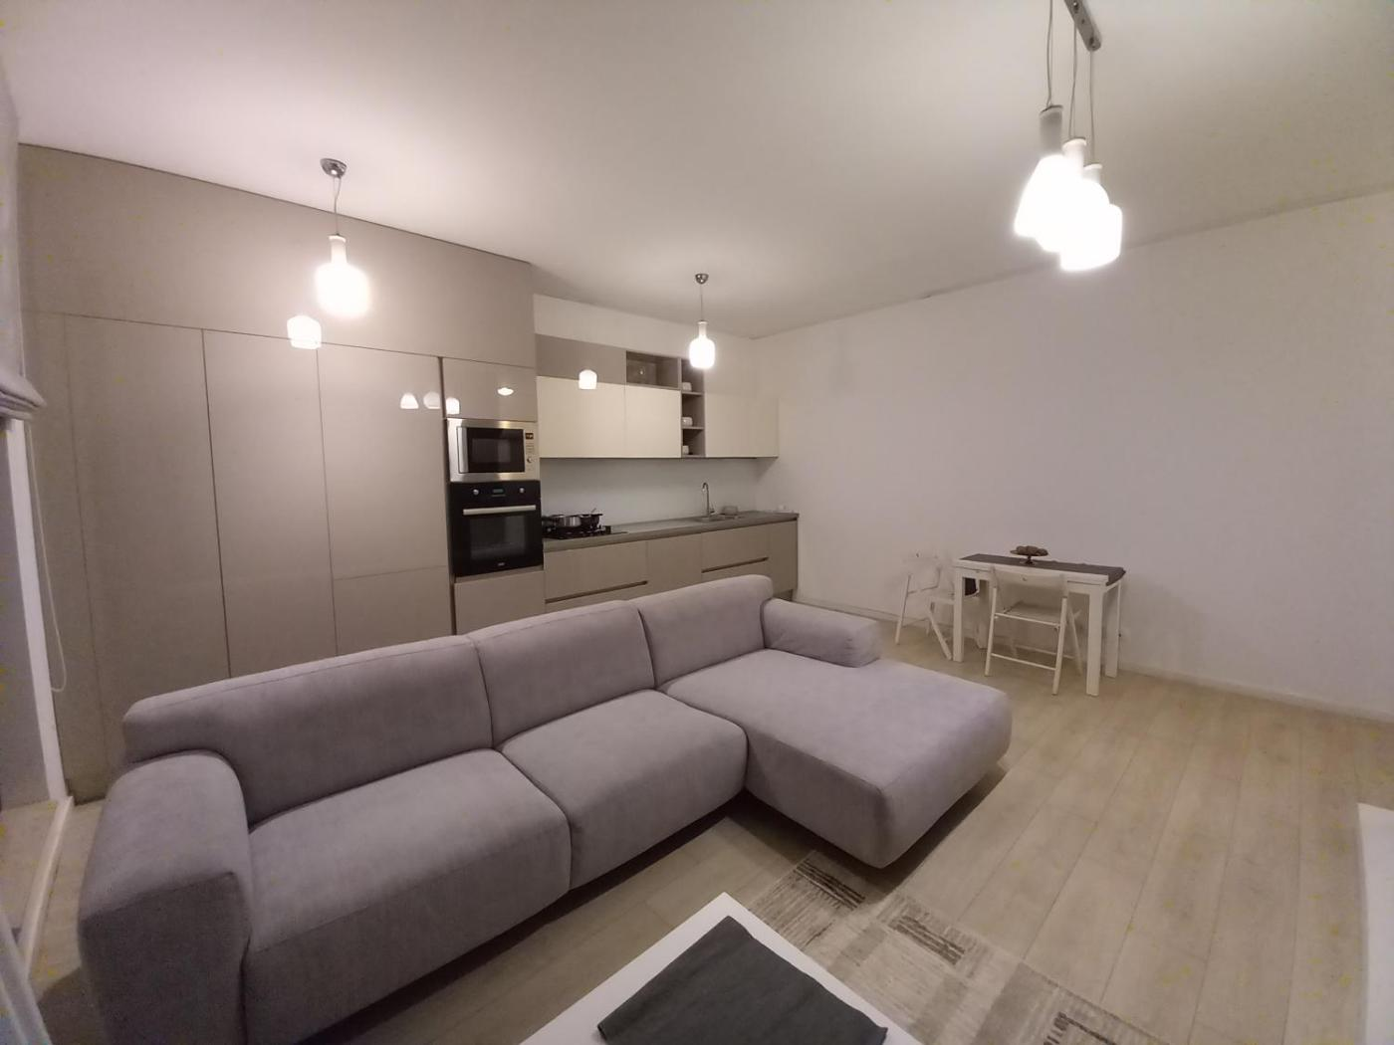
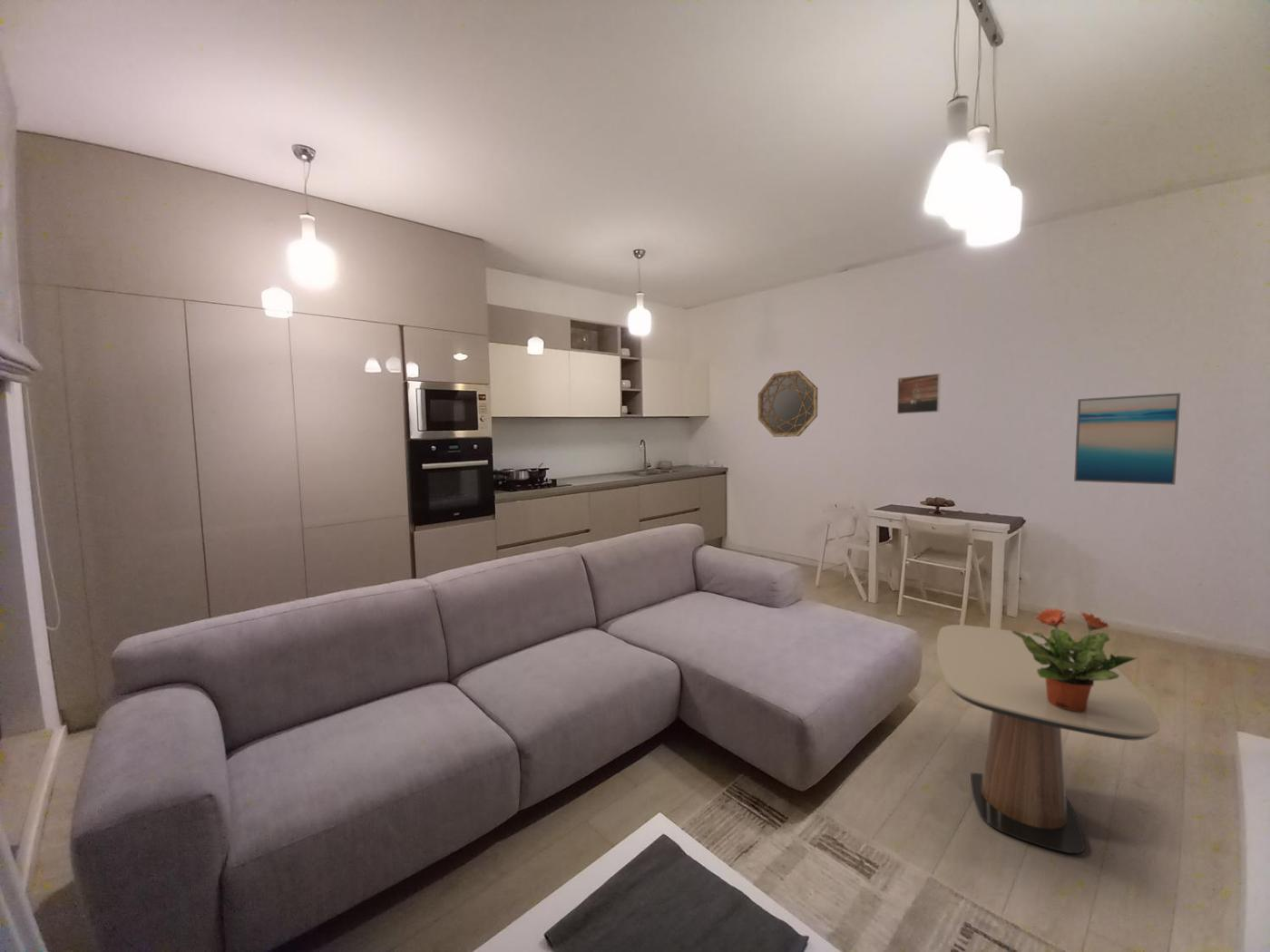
+ home mirror (786, 404)
+ side table (1024, 734)
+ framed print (917, 394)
+ potted plant (1070, 656)
+ wall art (1124, 440)
